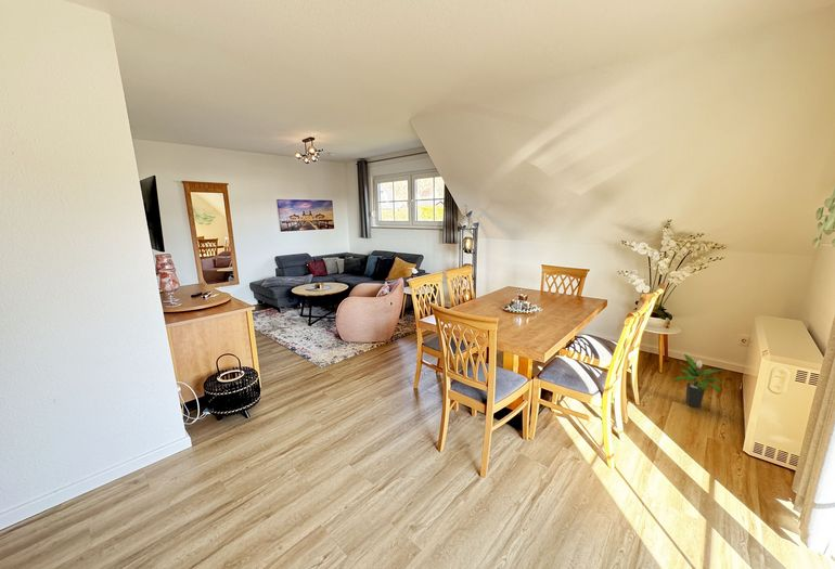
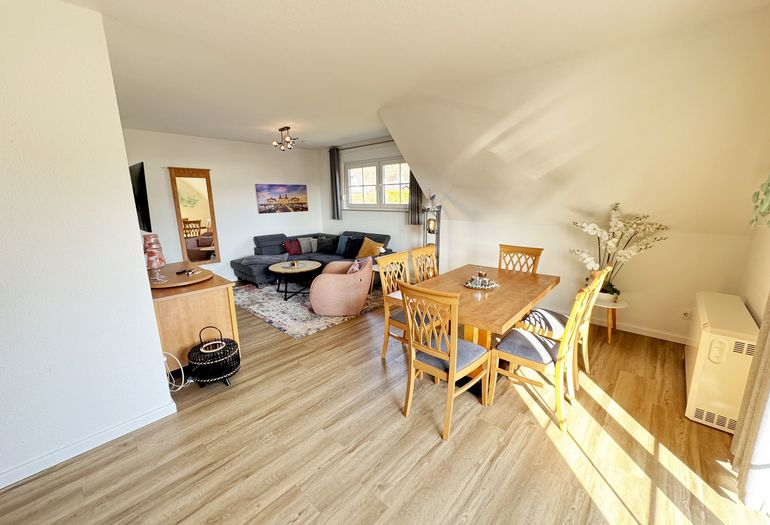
- potted plant (696, 383)
